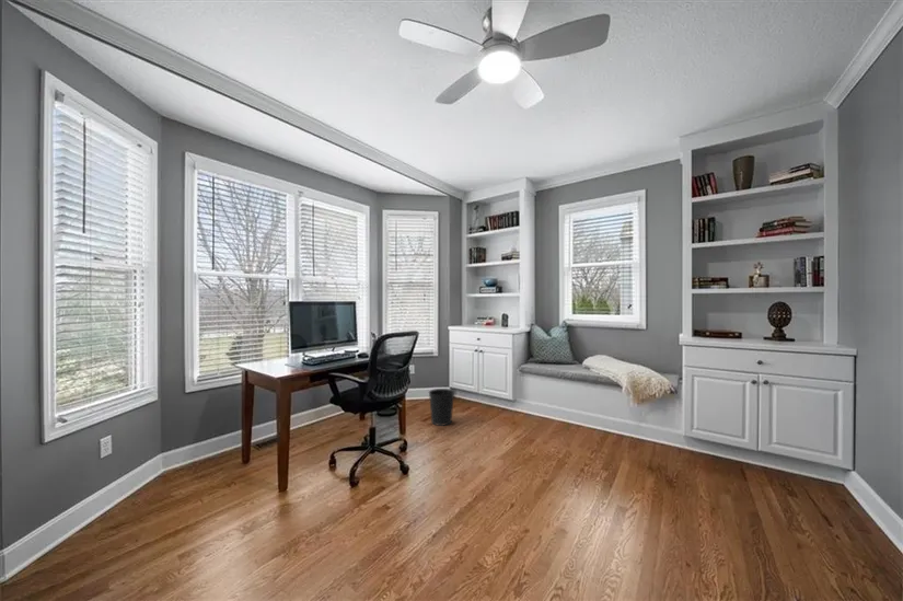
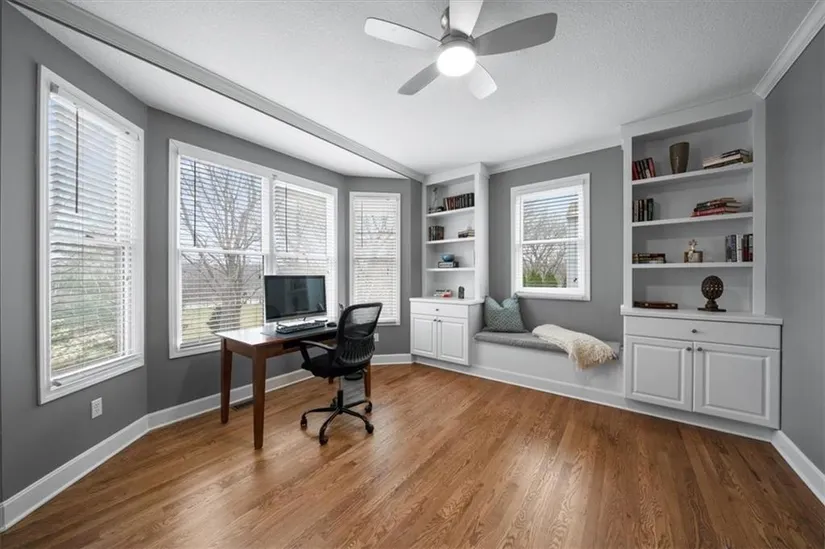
- wastebasket (441, 406)
